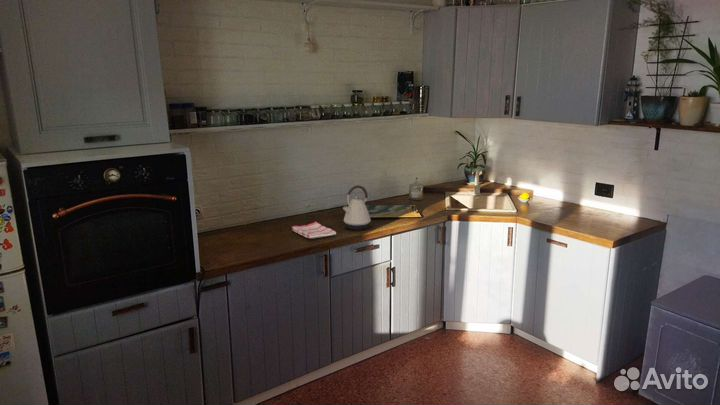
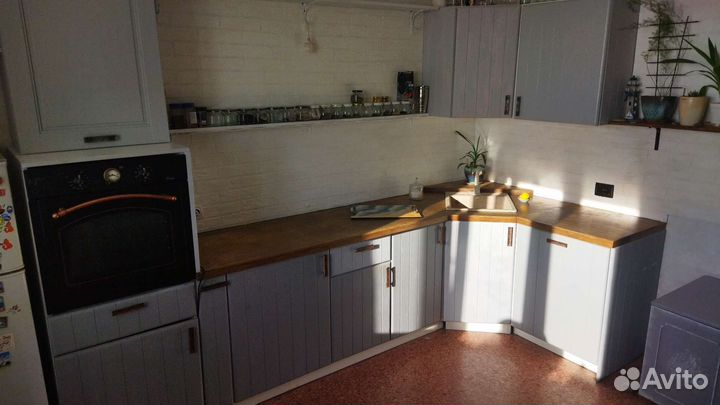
- dish towel (313, 230)
- kettle (356, 206)
